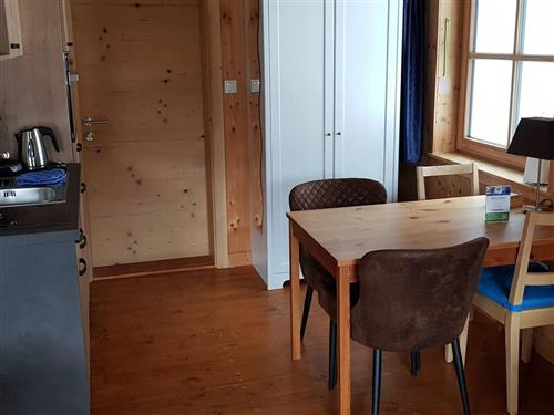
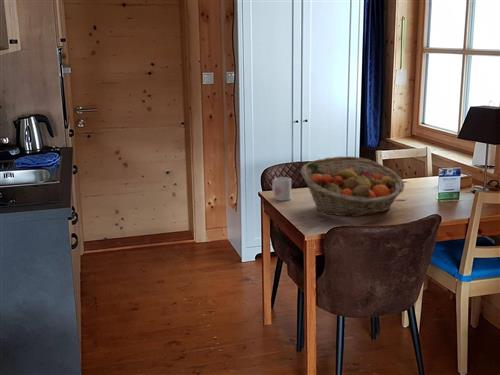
+ fruit basket (351, 185)
+ mug (280, 188)
